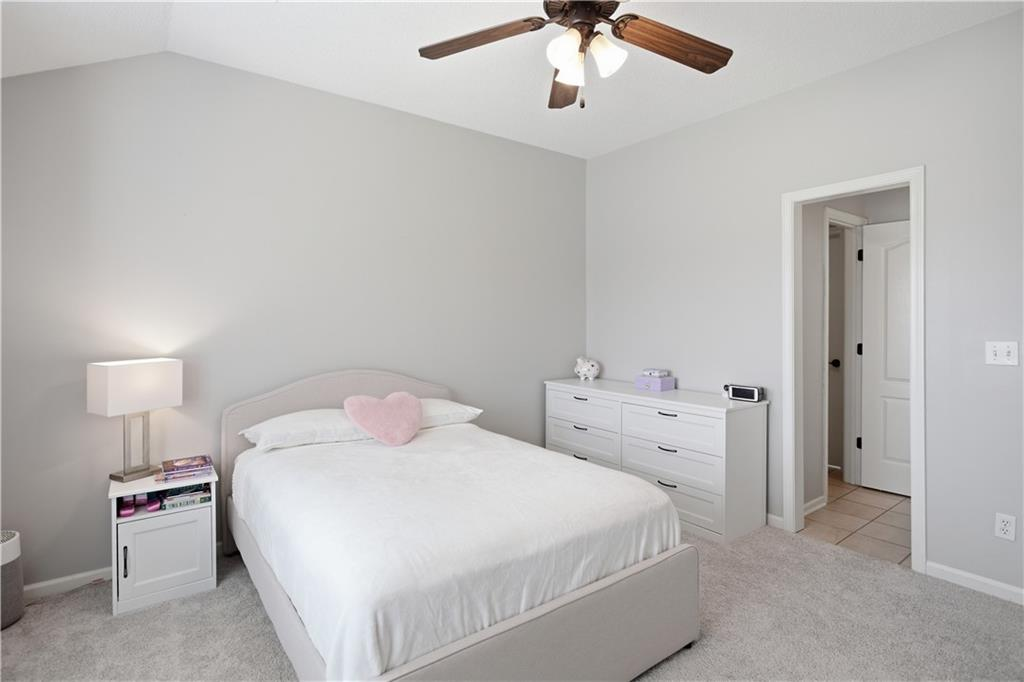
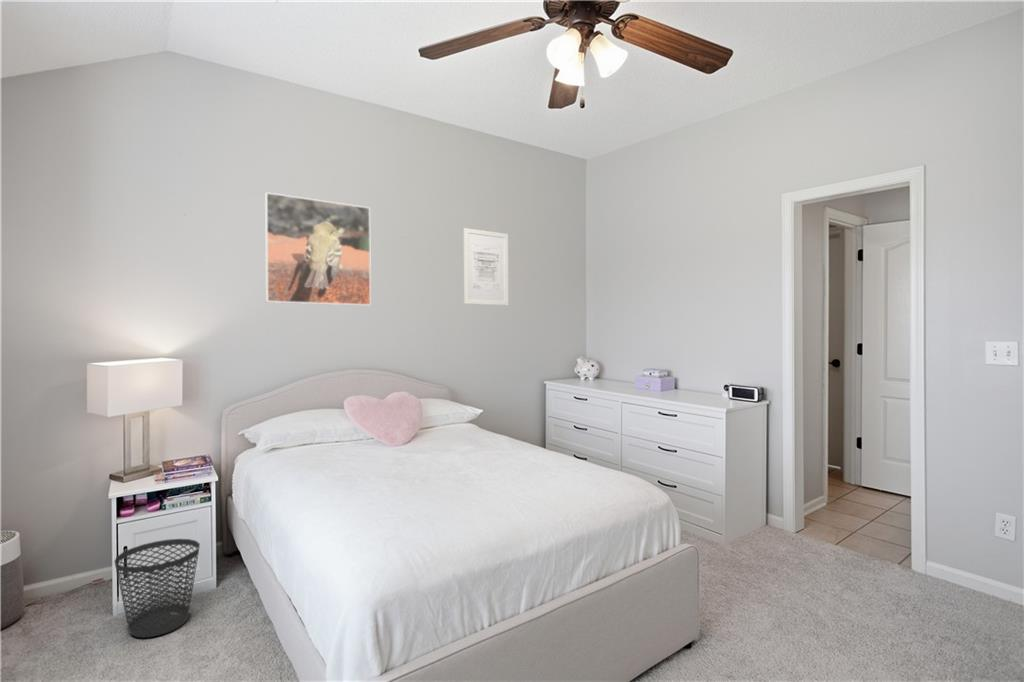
+ wastebasket (159, 588)
+ wall art (486, 267)
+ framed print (320, 252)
